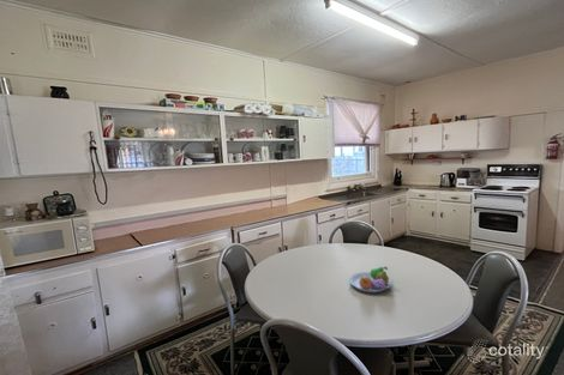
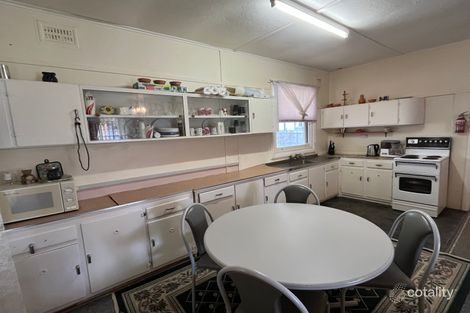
- fruit bowl (371, 277)
